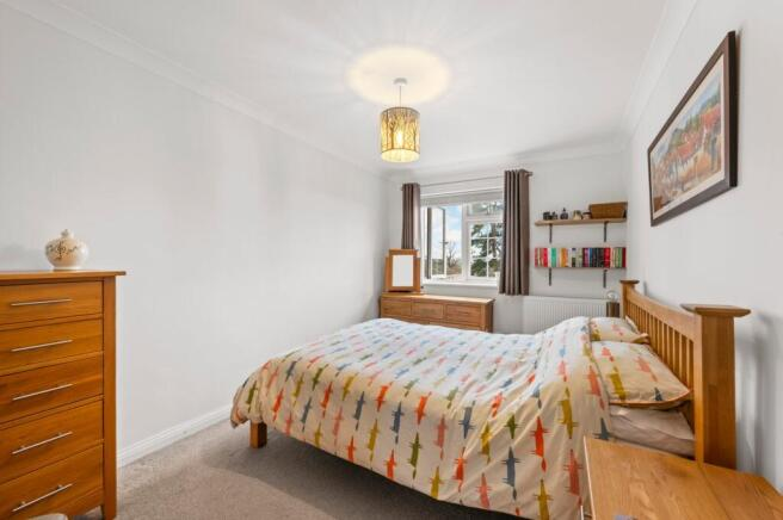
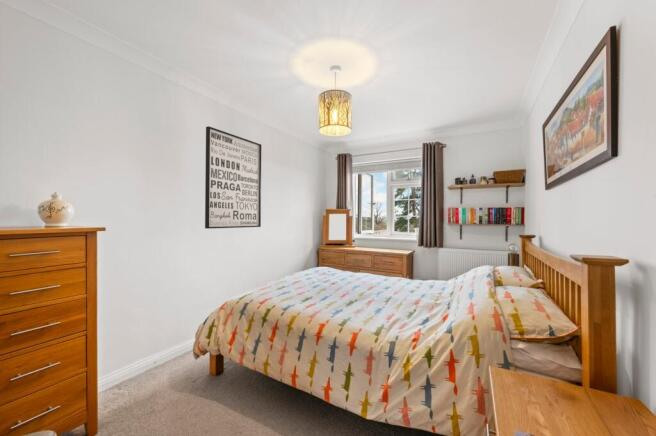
+ wall art (236, 182)
